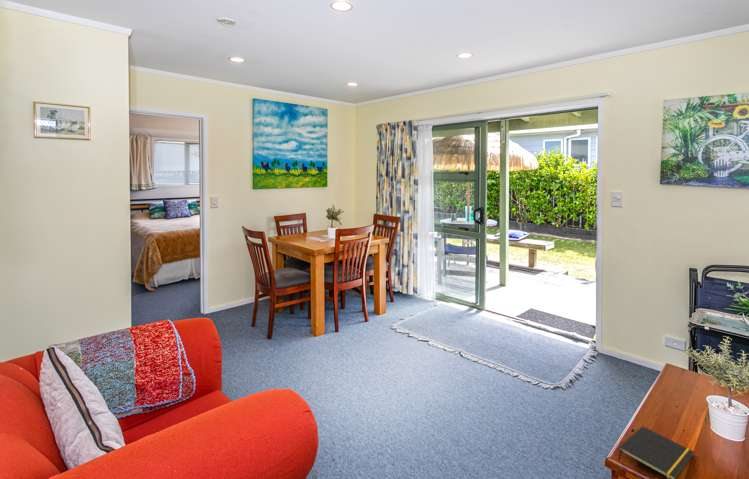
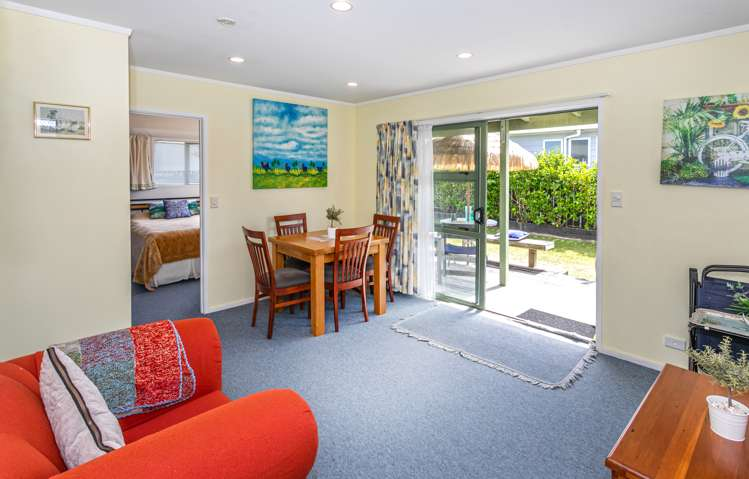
- notepad (656, 451)
